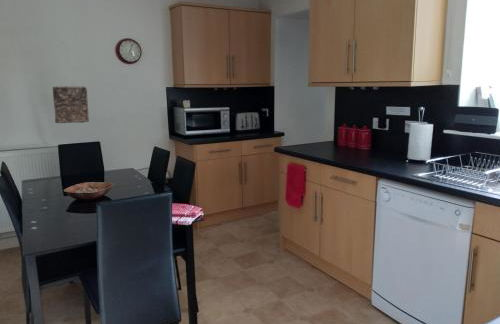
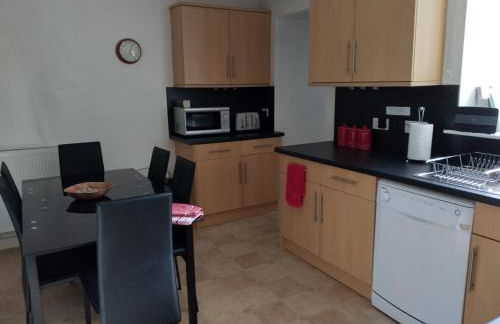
- relief panel (70, 104)
